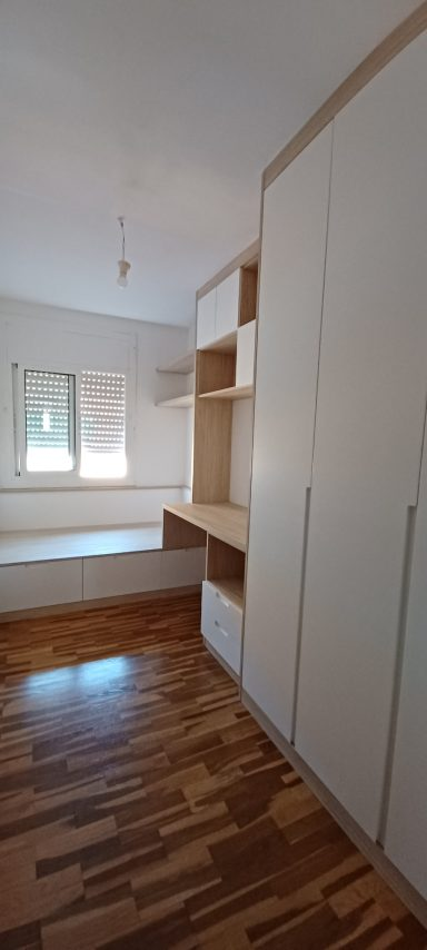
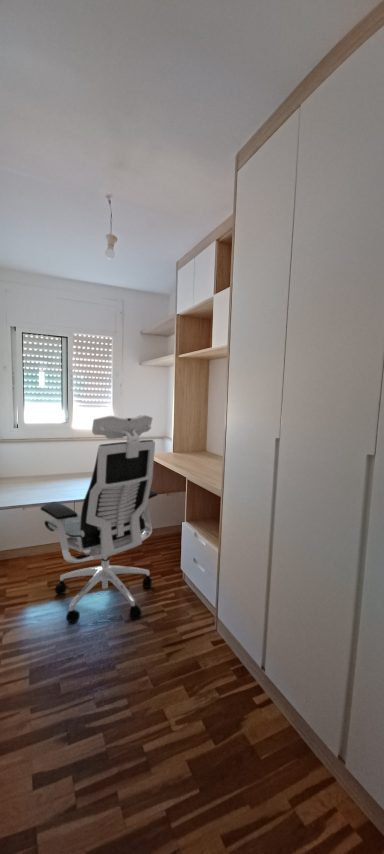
+ office chair (105, 506)
